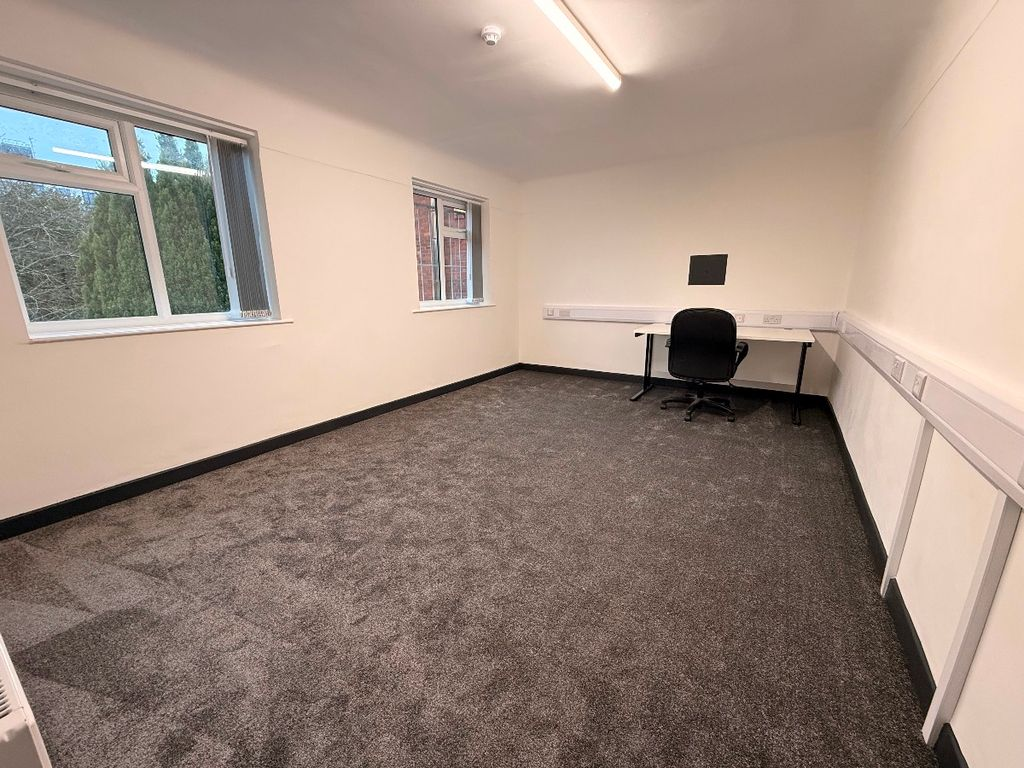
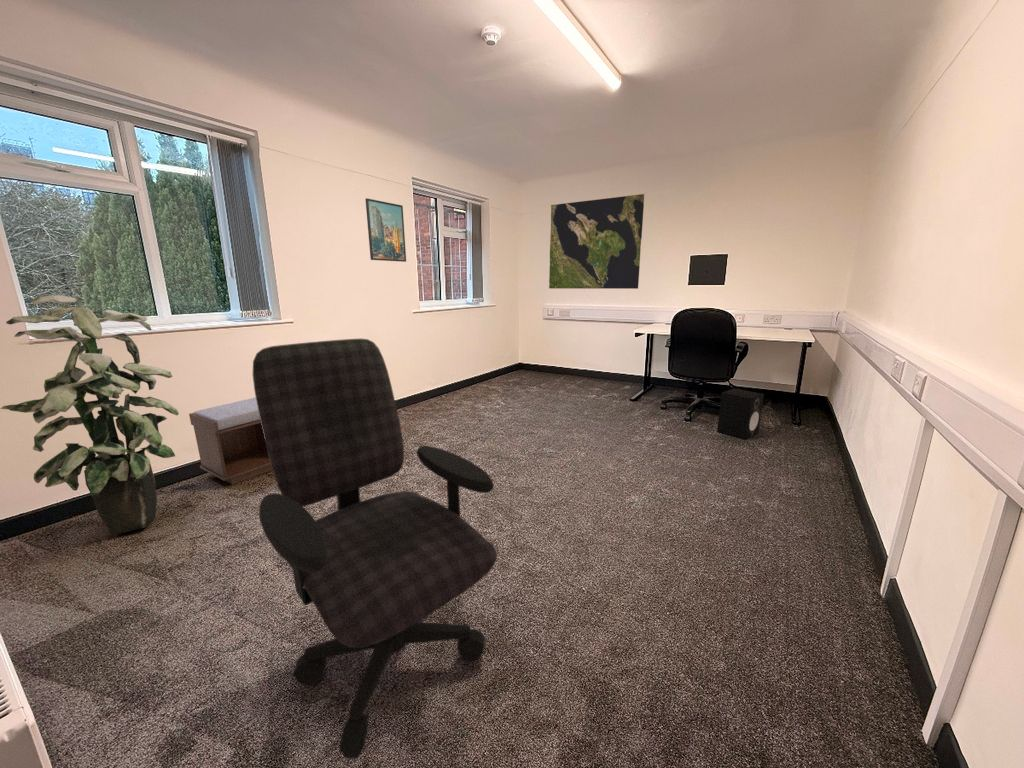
+ indoor plant (99, 417)
+ bench (263, 433)
+ office chair (379, 516)
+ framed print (387, 231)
+ world map (592, 245)
+ speaker (740, 413)
